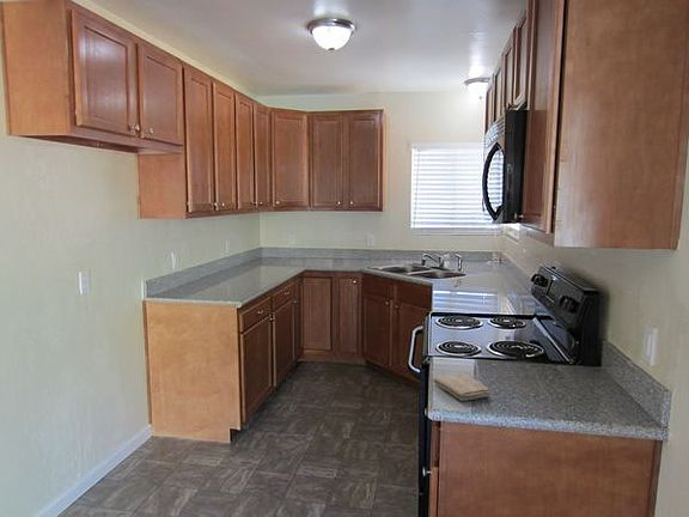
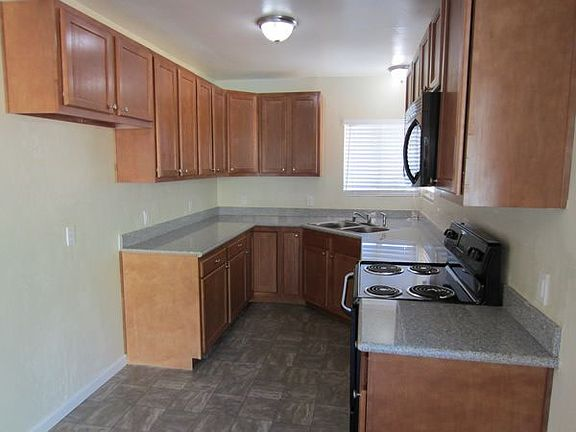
- washcloth (461, 385)
